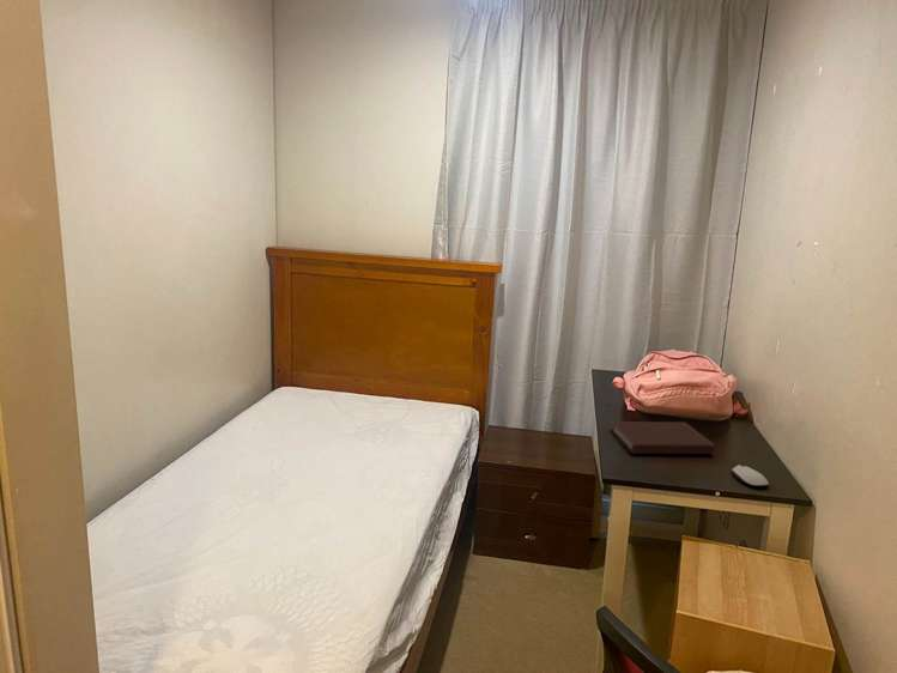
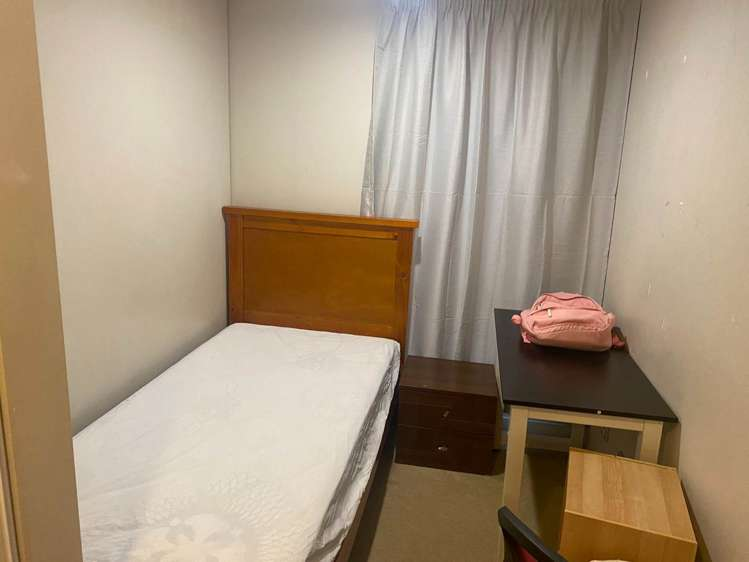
- notebook (660, 437)
- computer mouse (750, 474)
